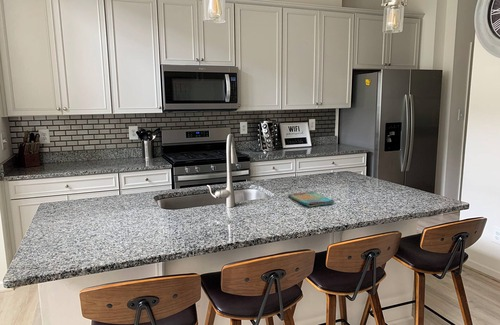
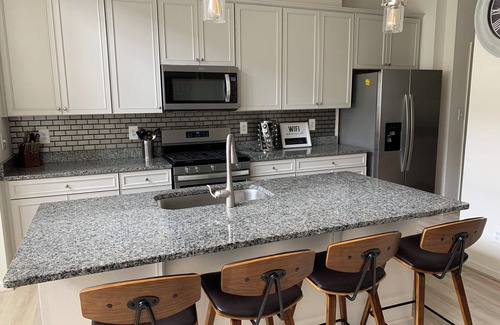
- dish towel (310, 198)
